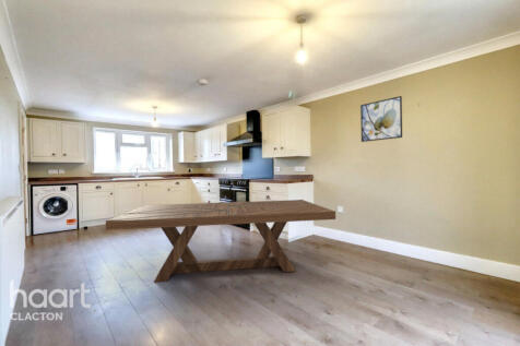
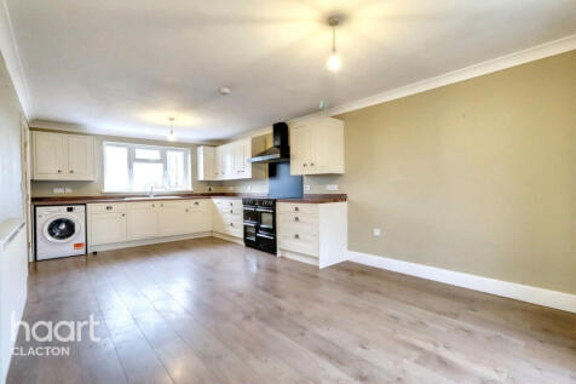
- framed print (380, 120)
- dining table (228, 224)
